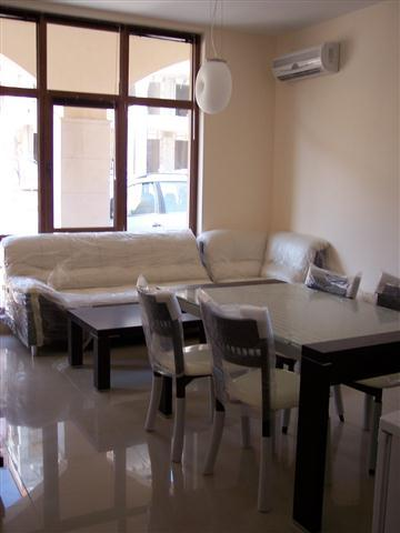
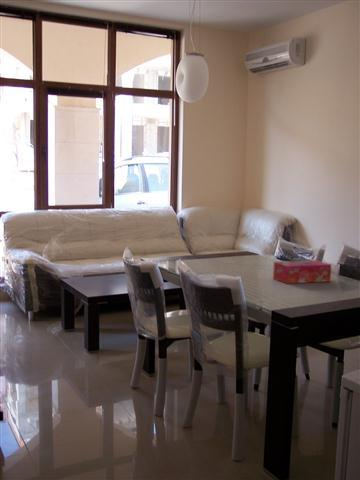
+ tissue box (301, 271)
